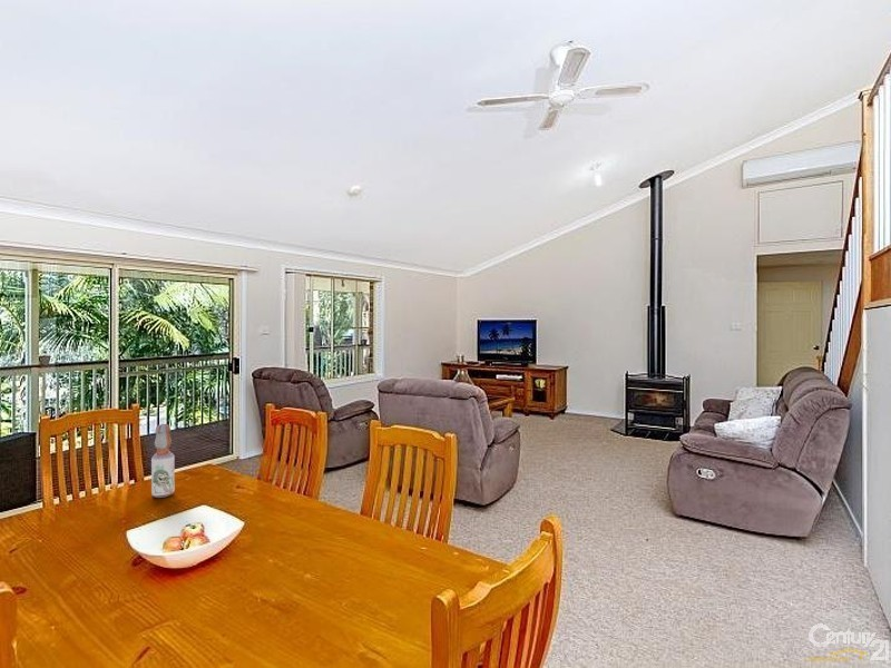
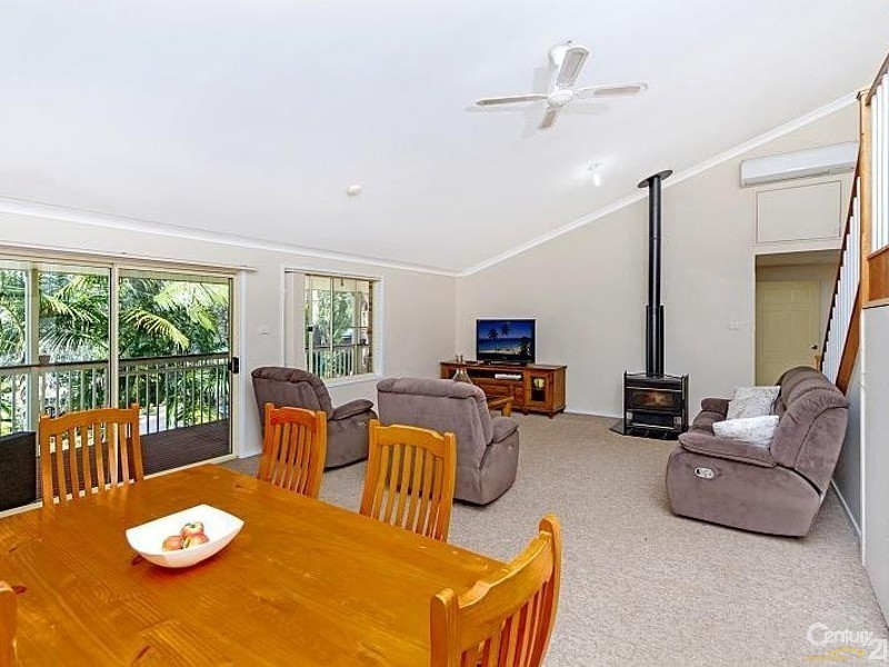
- bottle (163, 460)
